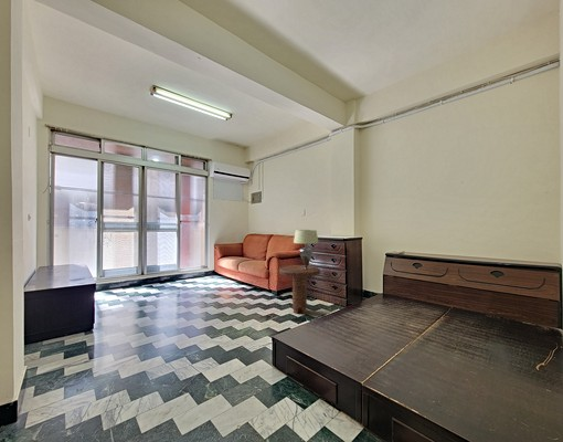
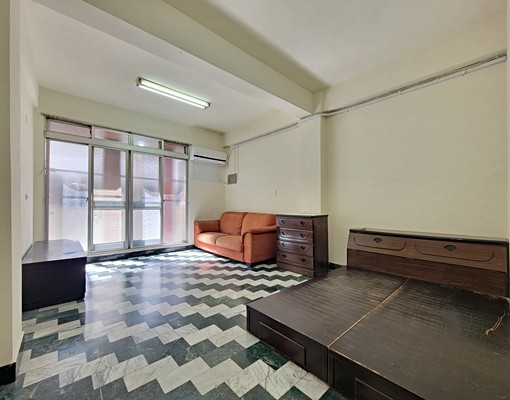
- side table (299, 290)
- lampshade (306, 249)
